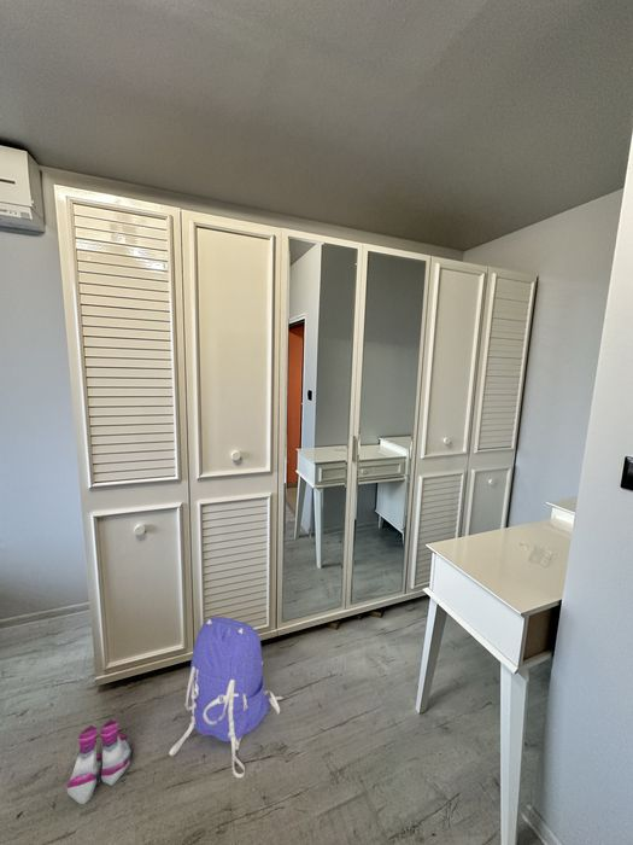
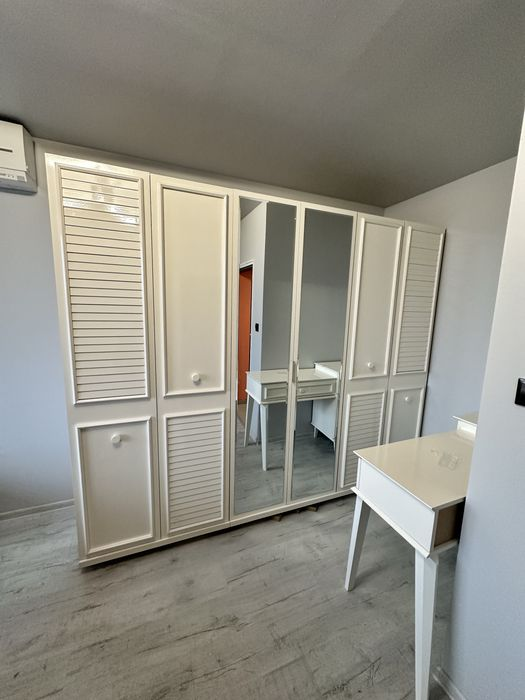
- backpack (225, 676)
- boots (102, 750)
